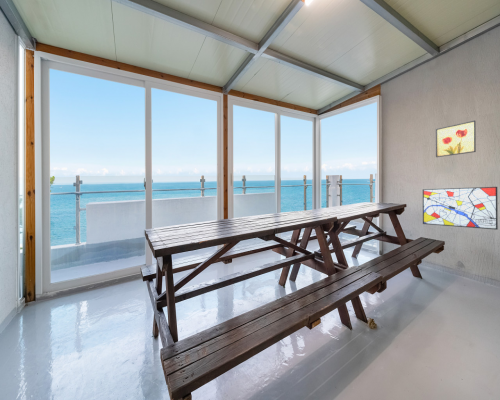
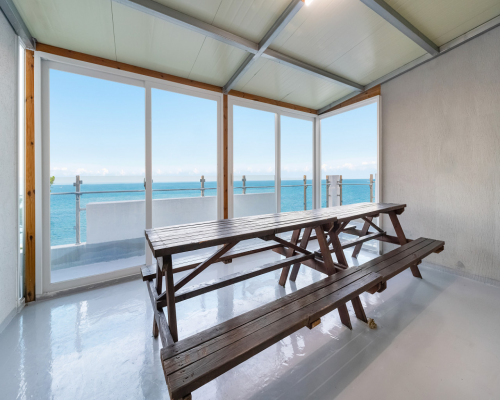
- wall art (456, 207)
- wall art (454, 140)
